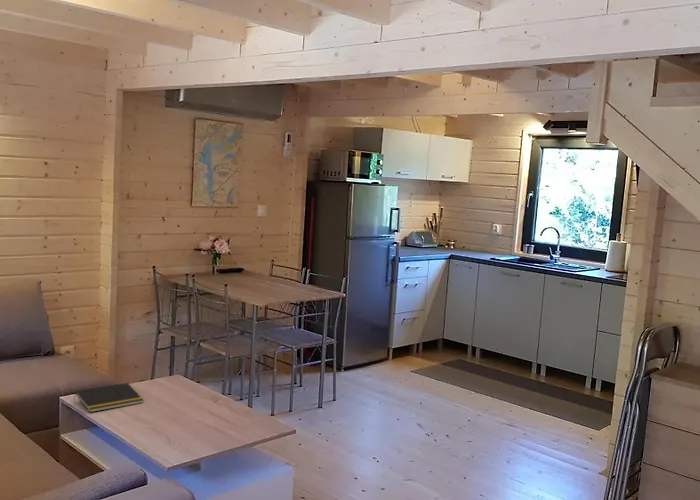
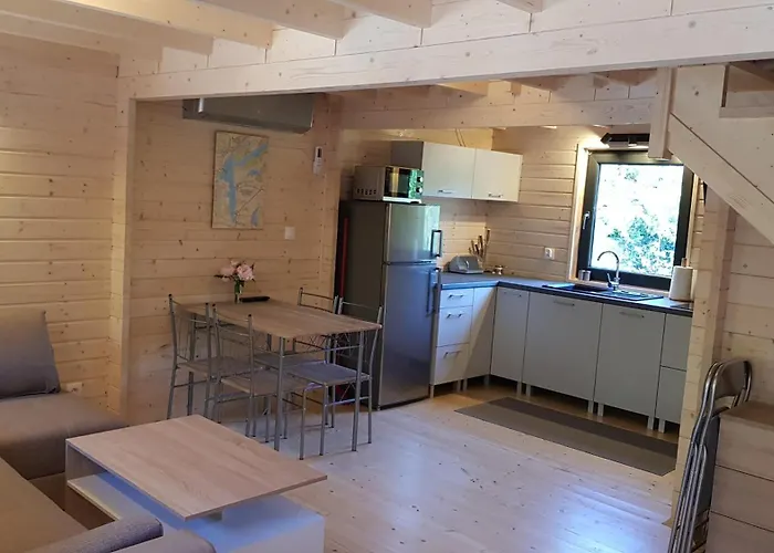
- notepad (109, 396)
